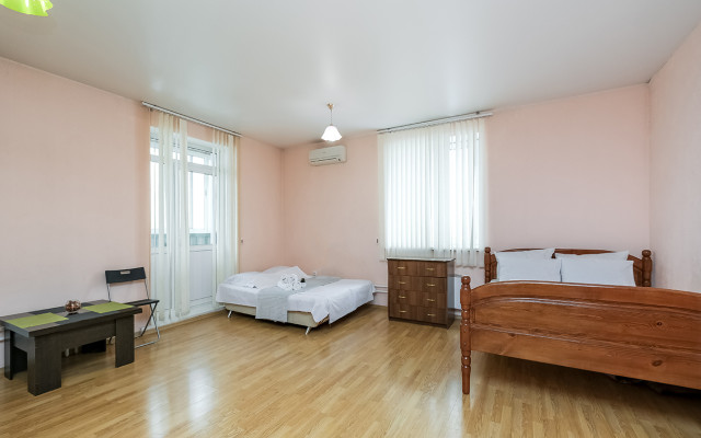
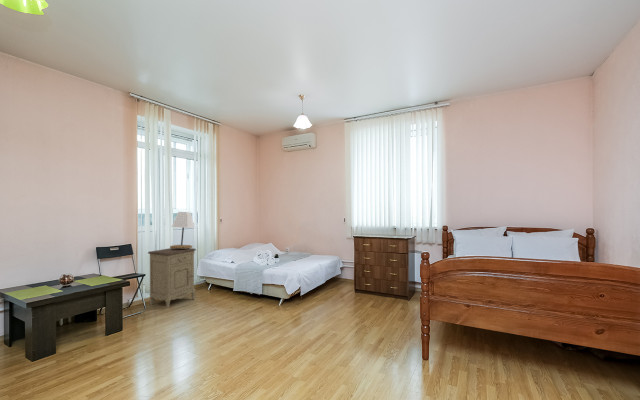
+ lamp (182, 230)
+ nightstand (174, 276)
